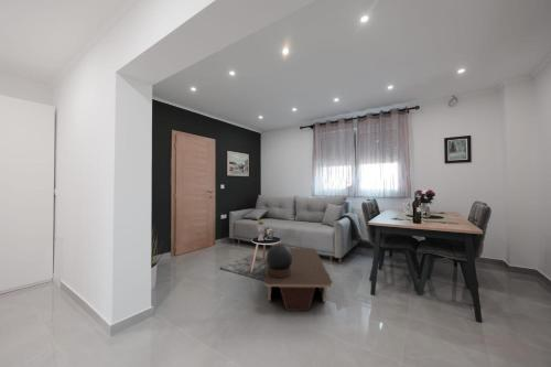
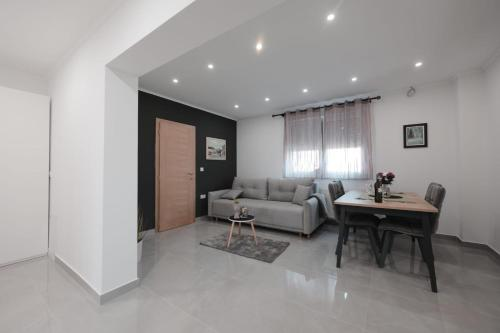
- coffee table (294, 273)
- decorative sphere (279, 259)
